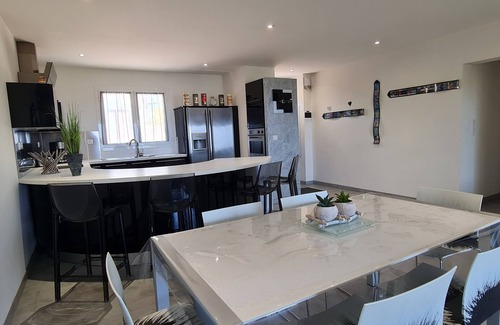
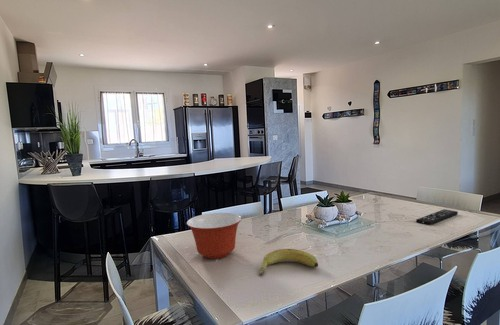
+ remote control (437, 216)
+ mixing bowl (215, 236)
+ banana (284, 260)
